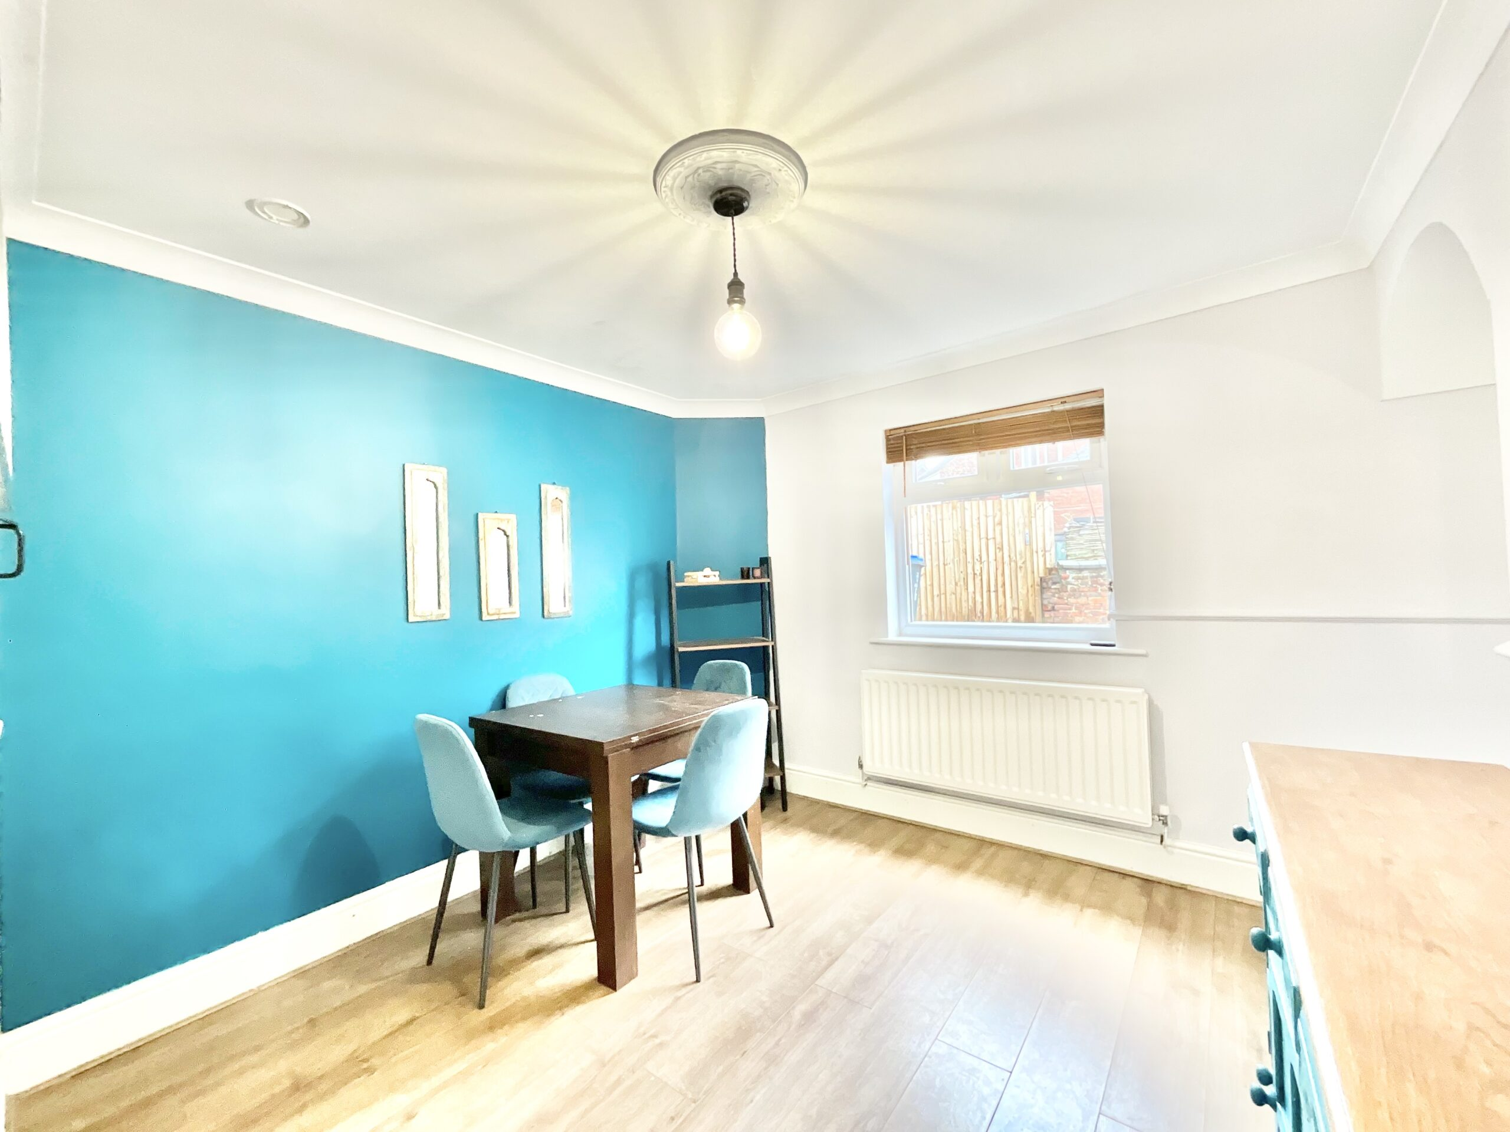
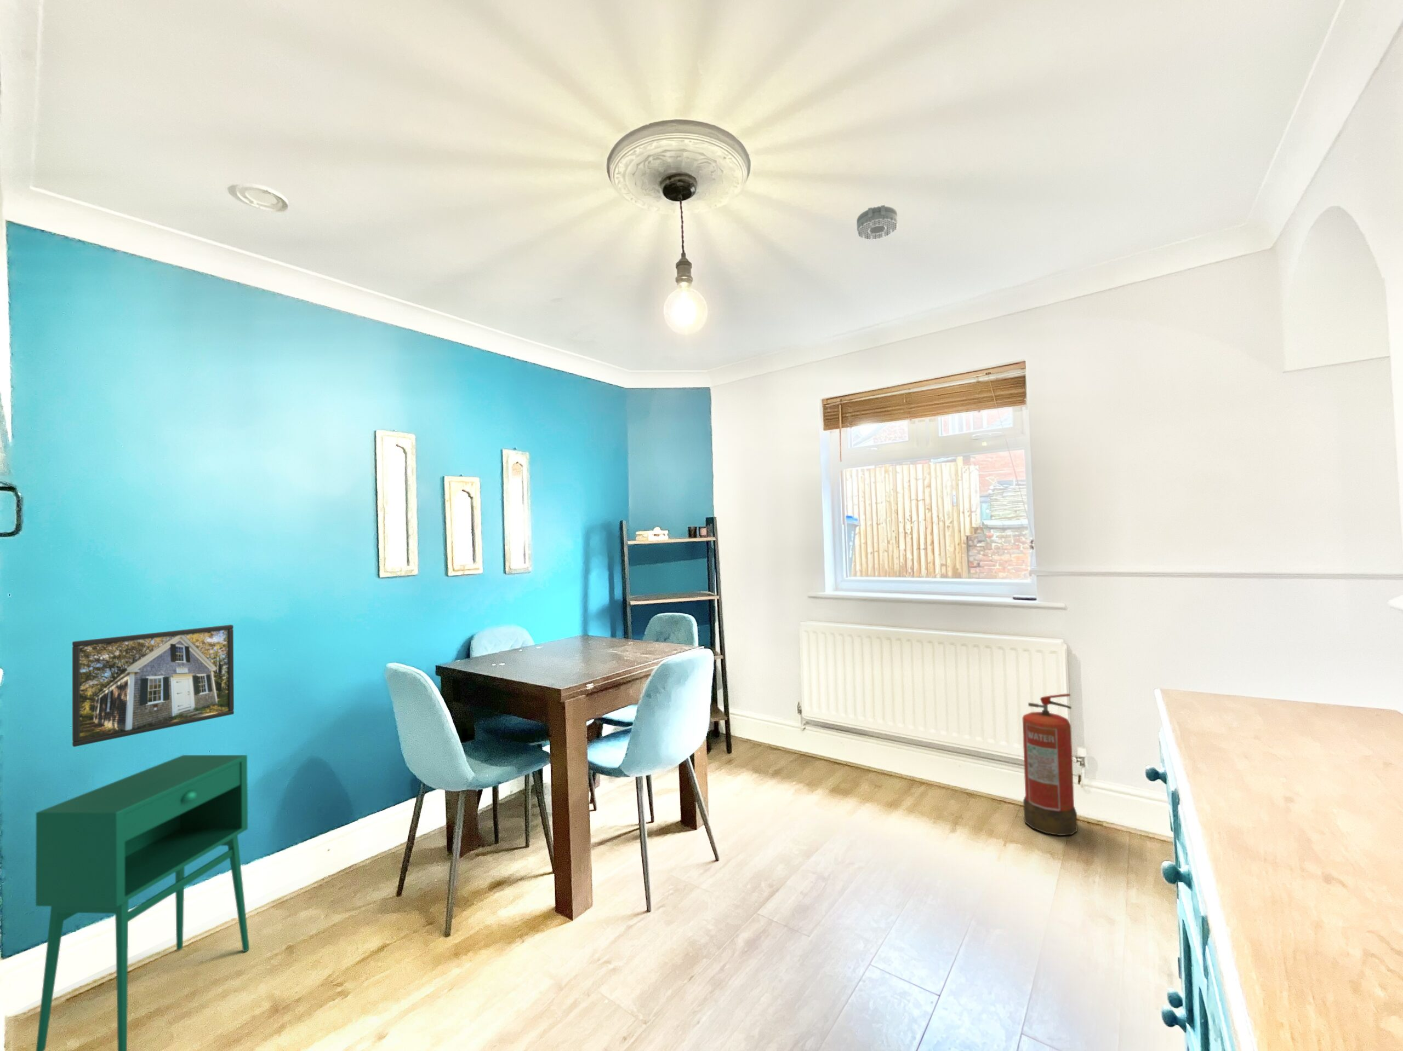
+ smoke detector (877, 222)
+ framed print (159, 680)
+ fire extinguisher (1047, 757)
+ storage cabinet (151, 885)
